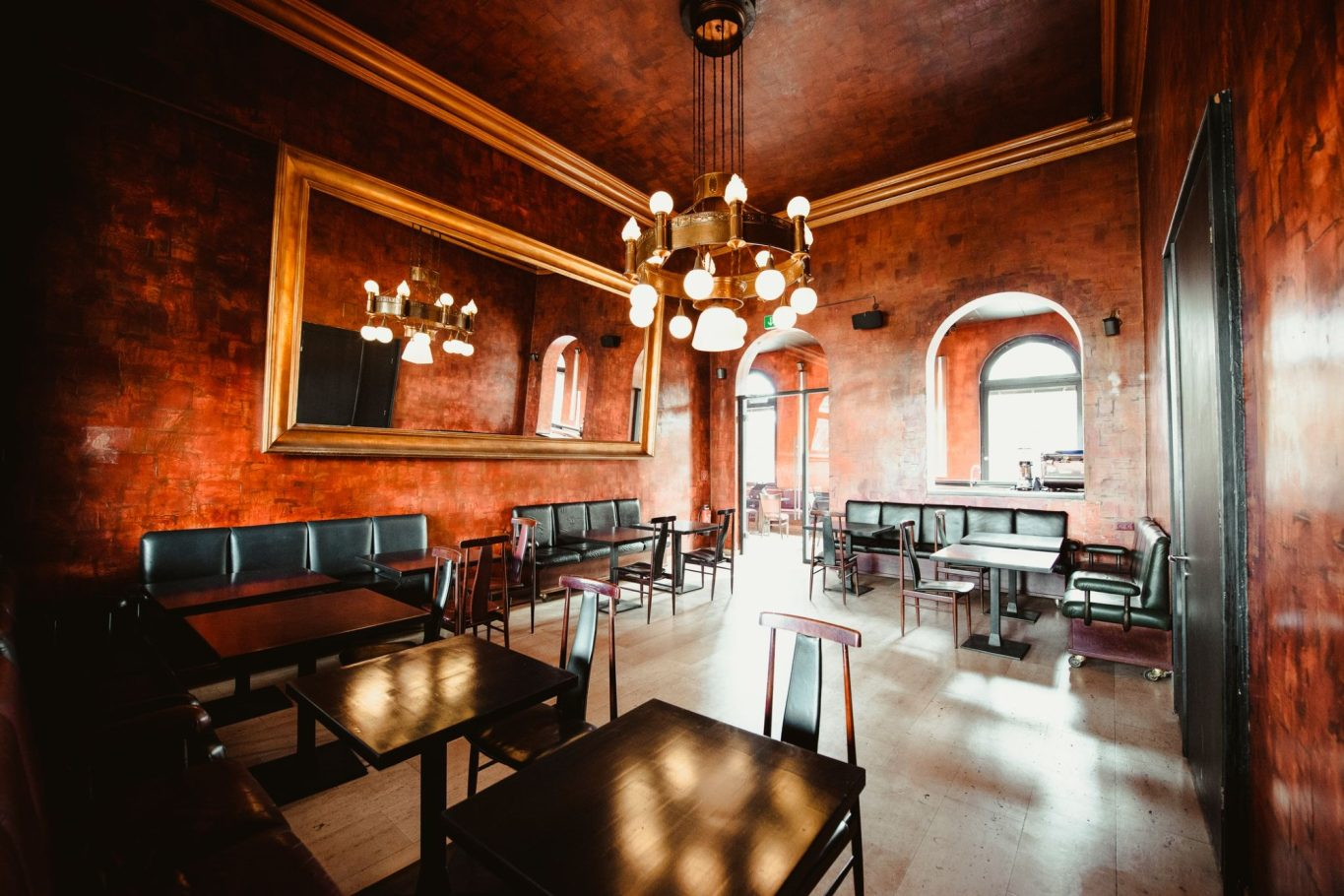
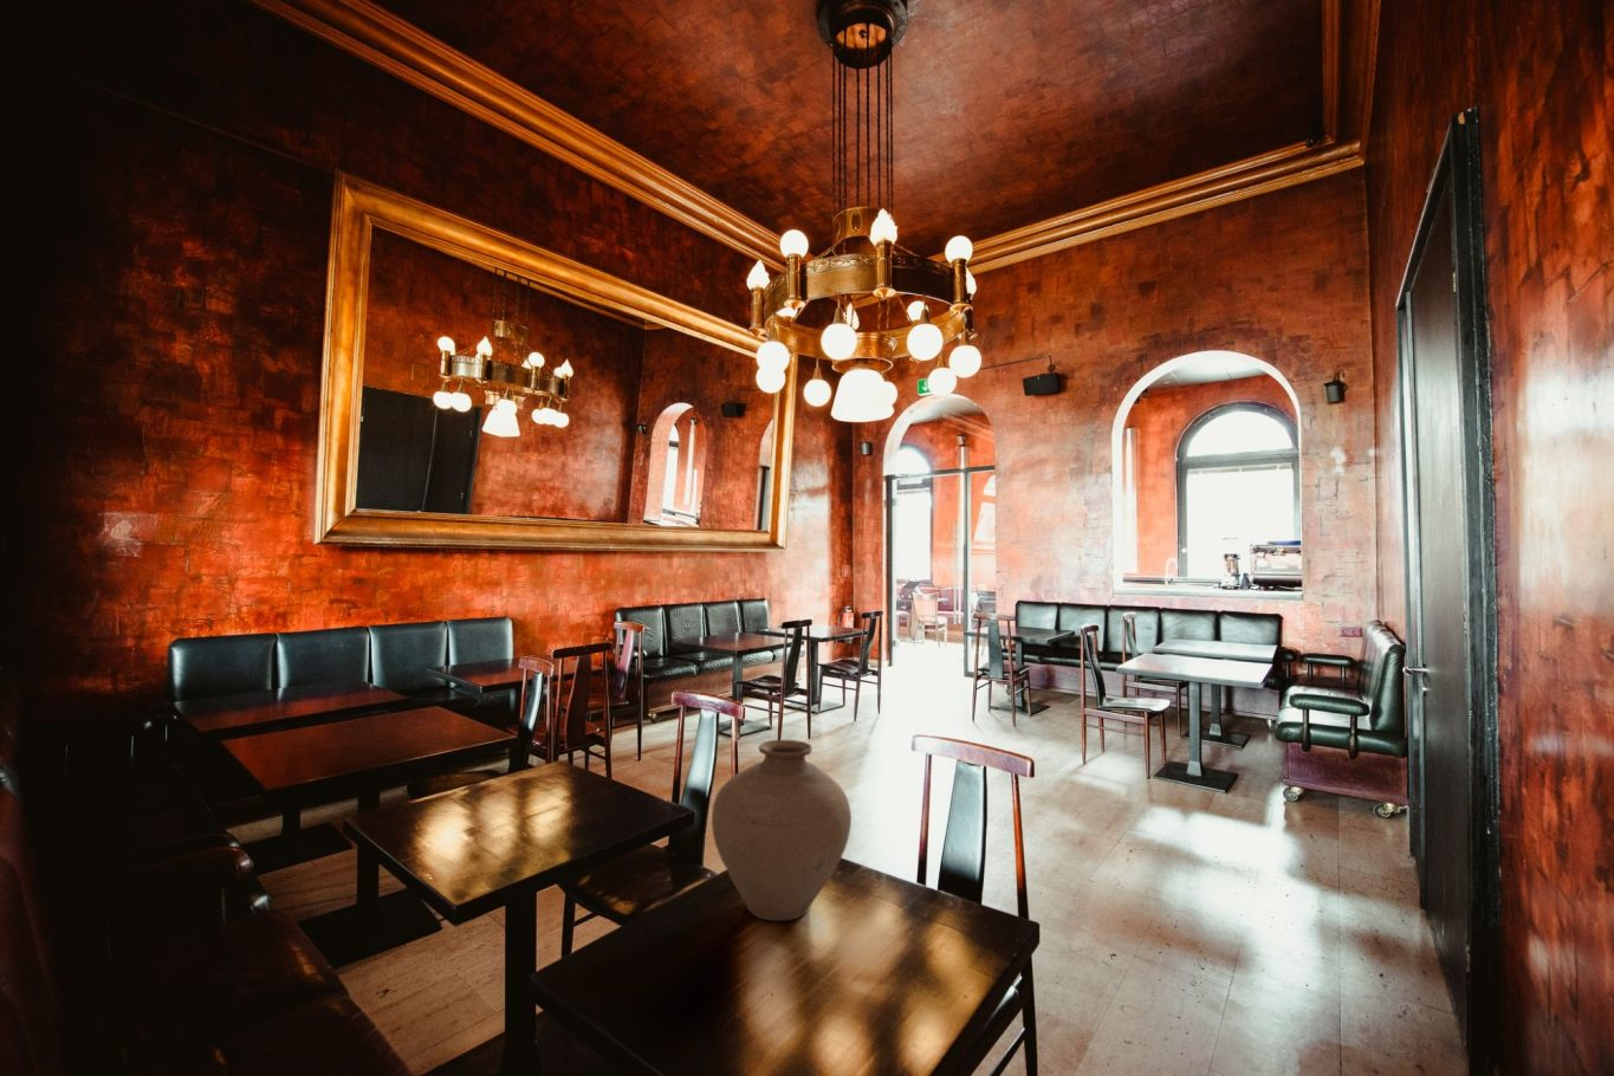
+ vase (781, 824)
